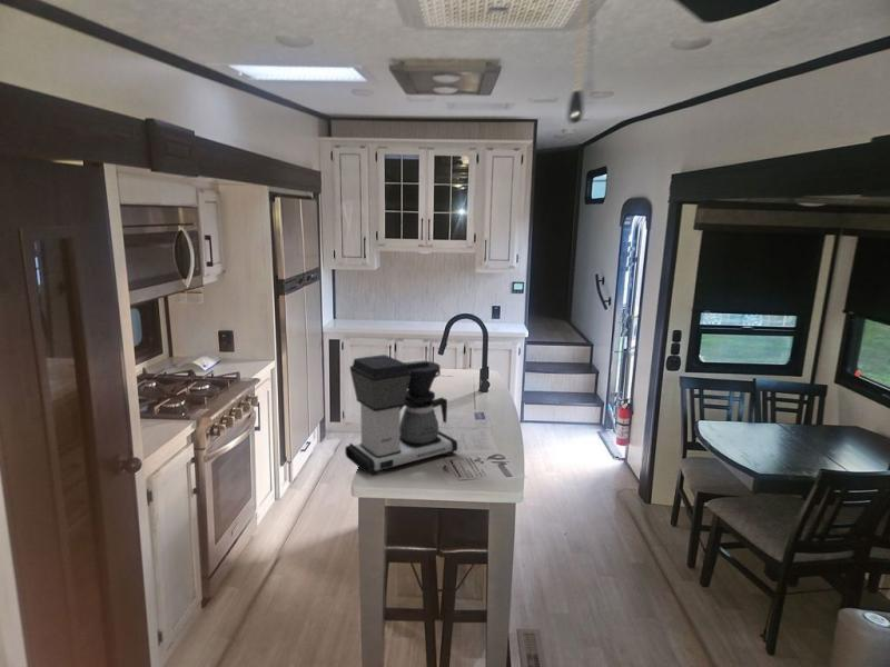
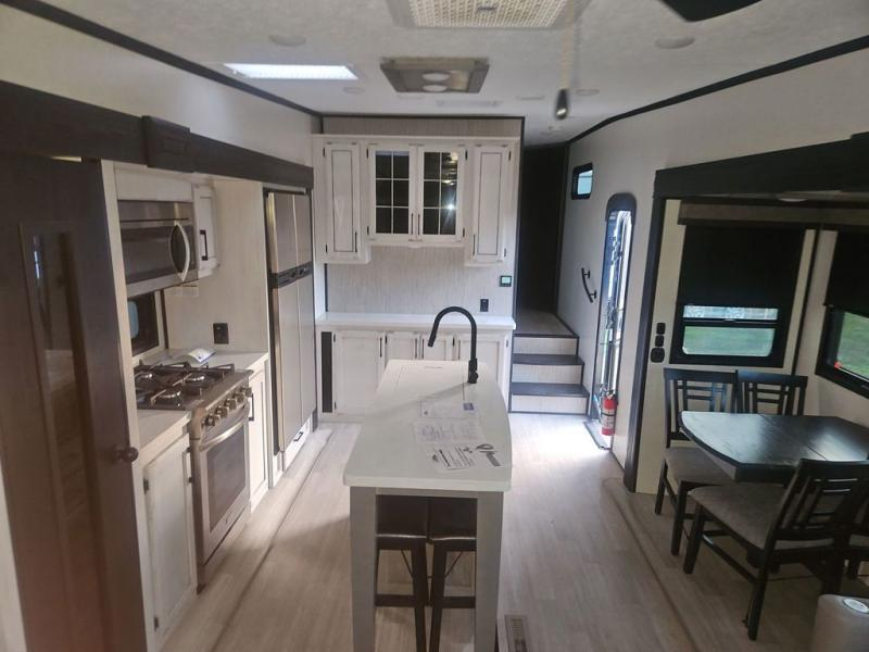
- coffee maker (405, 408)
